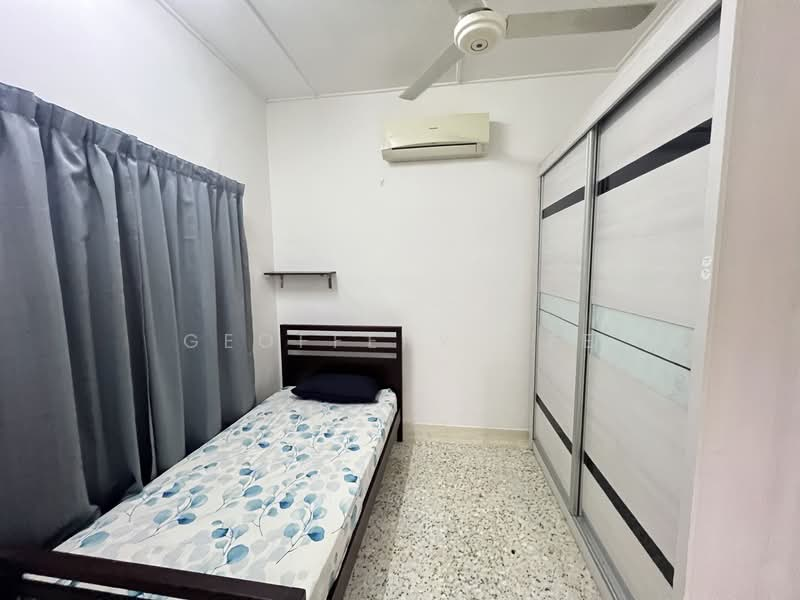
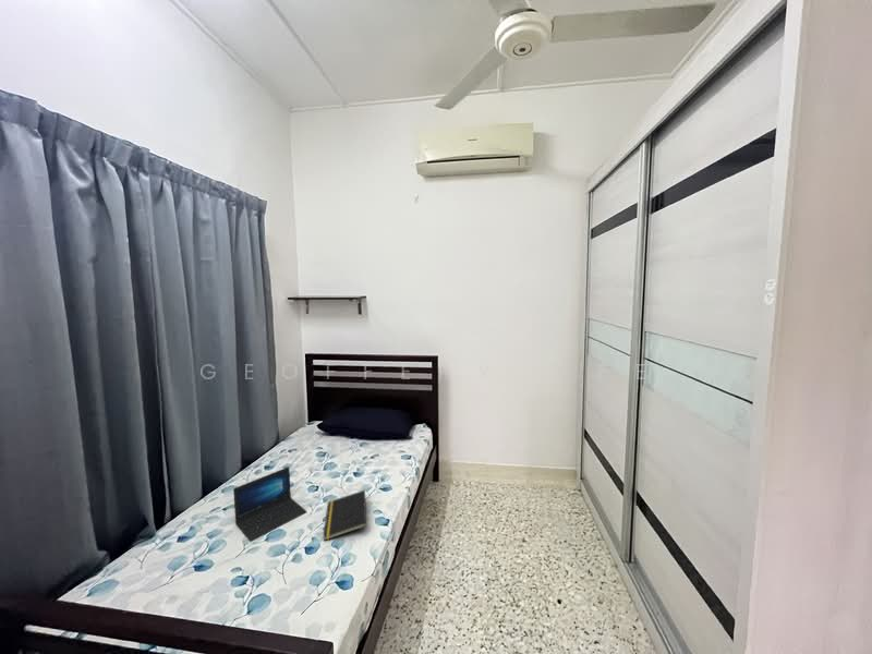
+ laptop (270, 500)
+ notepad (346, 512)
